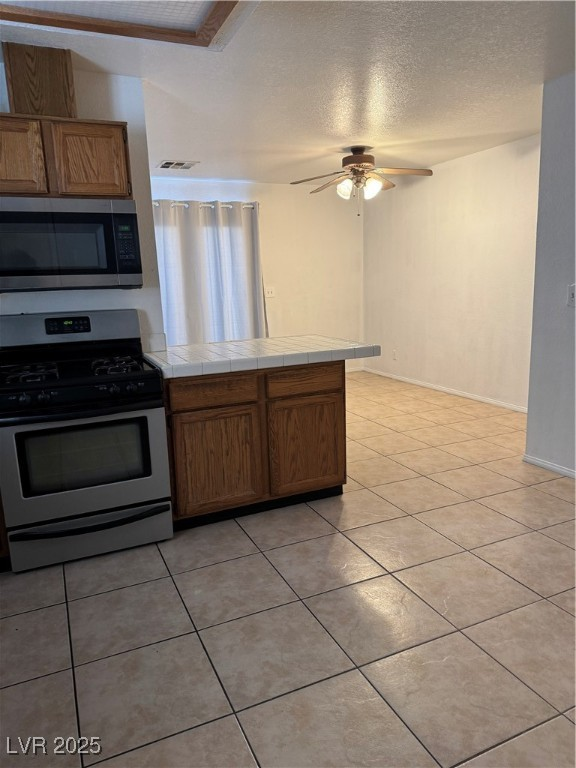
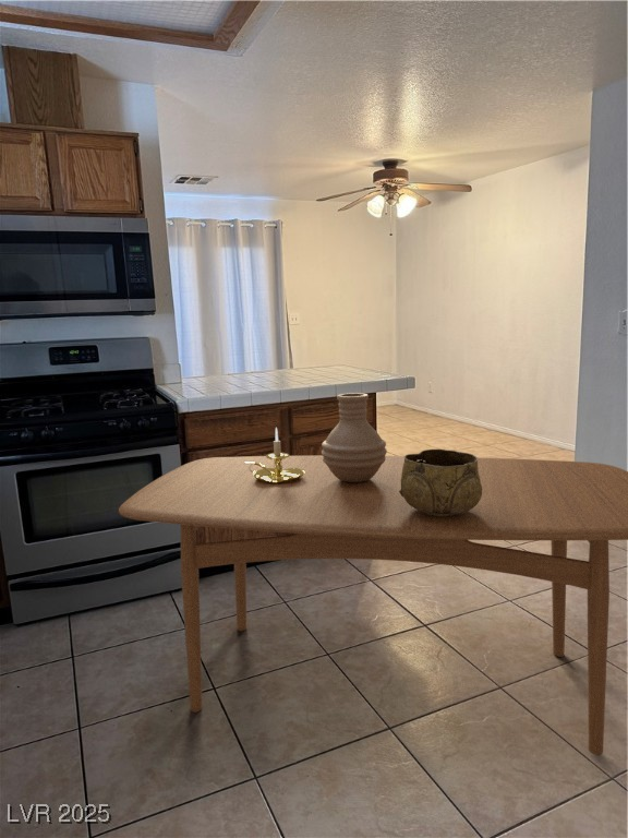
+ vase (353, 436)
+ dining table (389, 560)
+ candle holder (273, 453)
+ decorative bowl (440, 482)
